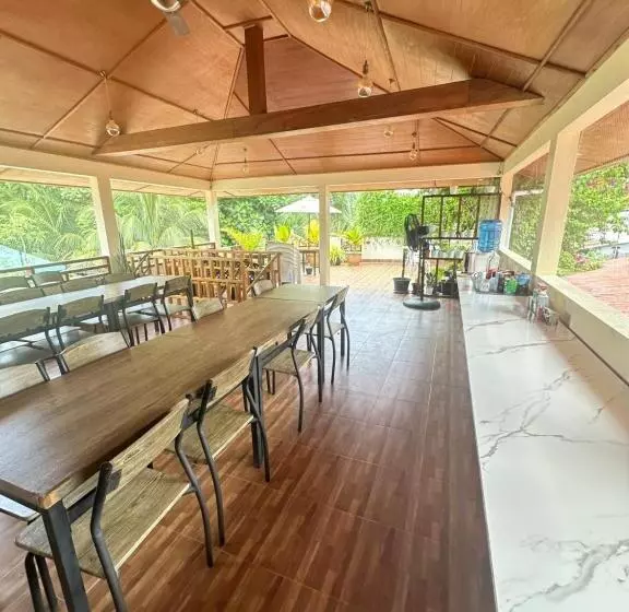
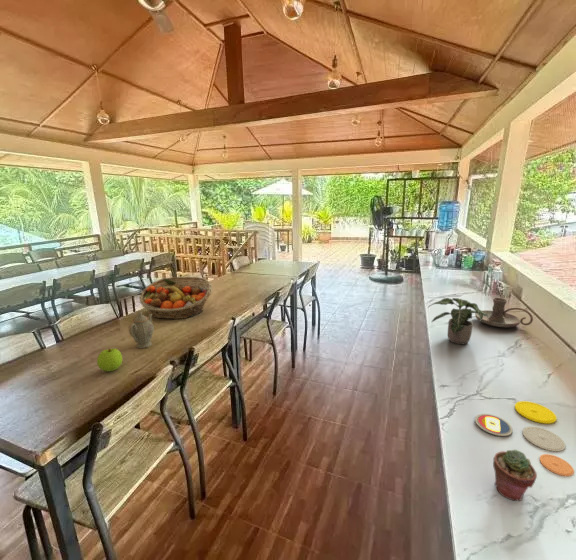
+ potted succulent (513, 472)
+ fruit basket (177, 297)
+ plate (511, 427)
+ apple (109, 359)
+ chinaware (142, 328)
+ potted plant (458, 321)
+ candle holder (503, 312)
